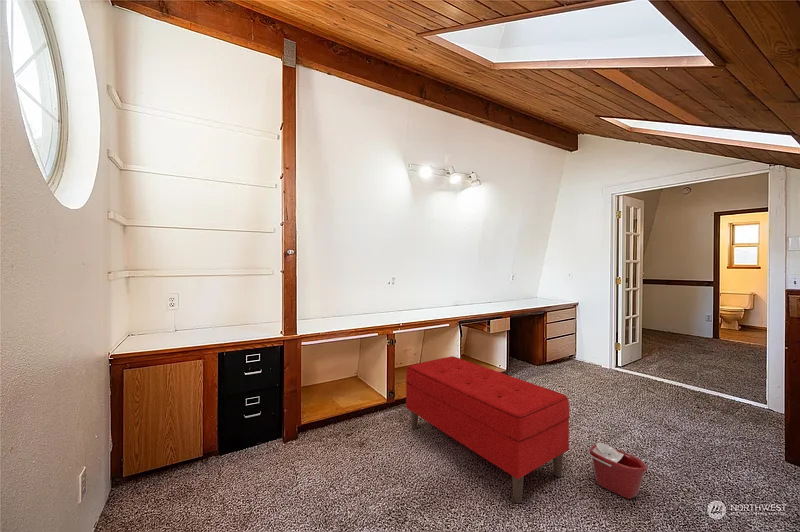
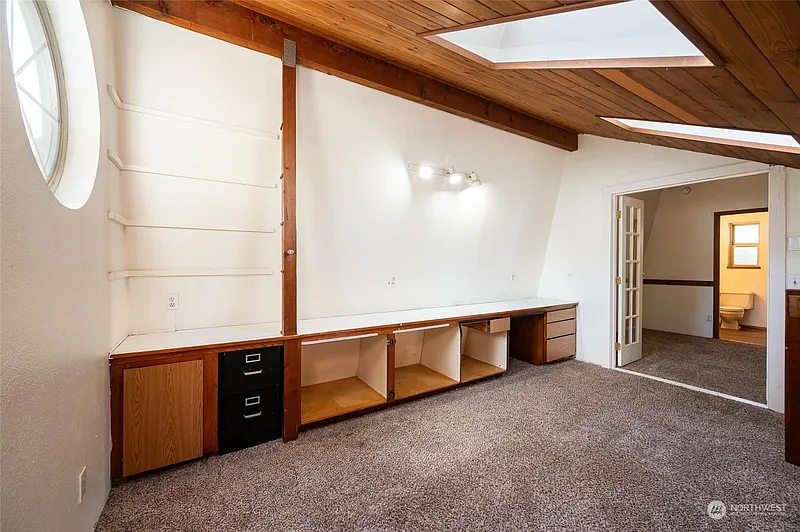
- bench (477, 413)
- bucket (616, 469)
